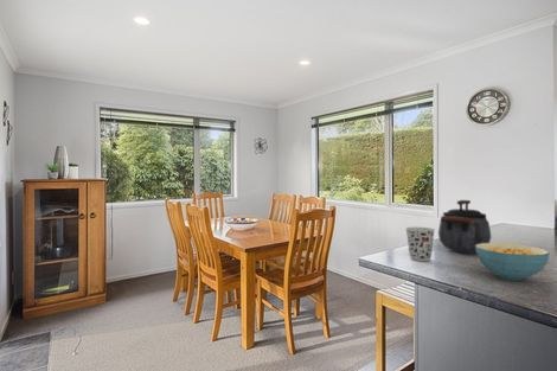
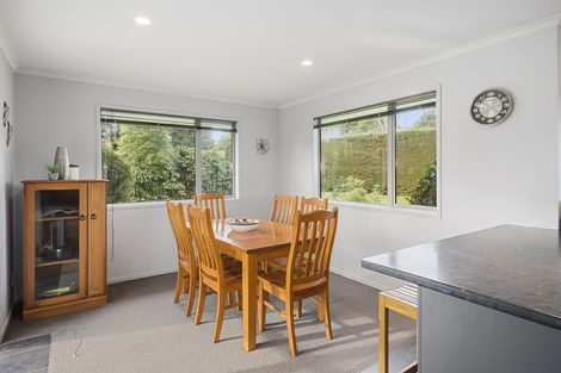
- cereal bowl (510, 262)
- kettle (463, 225)
- cup (420, 243)
